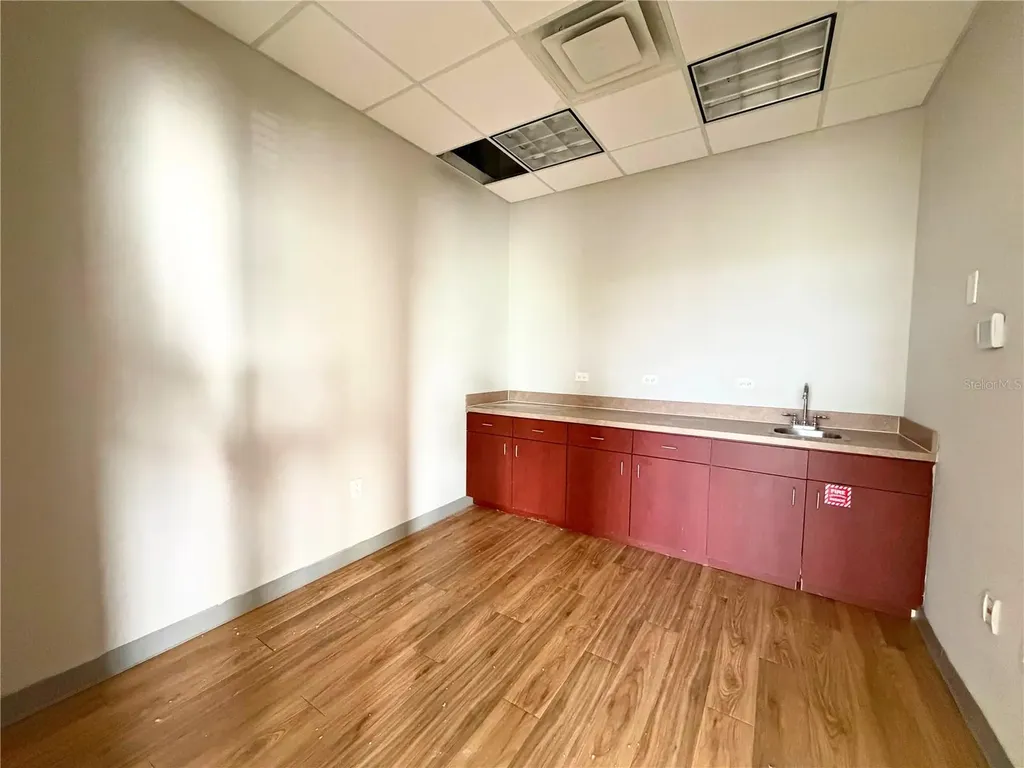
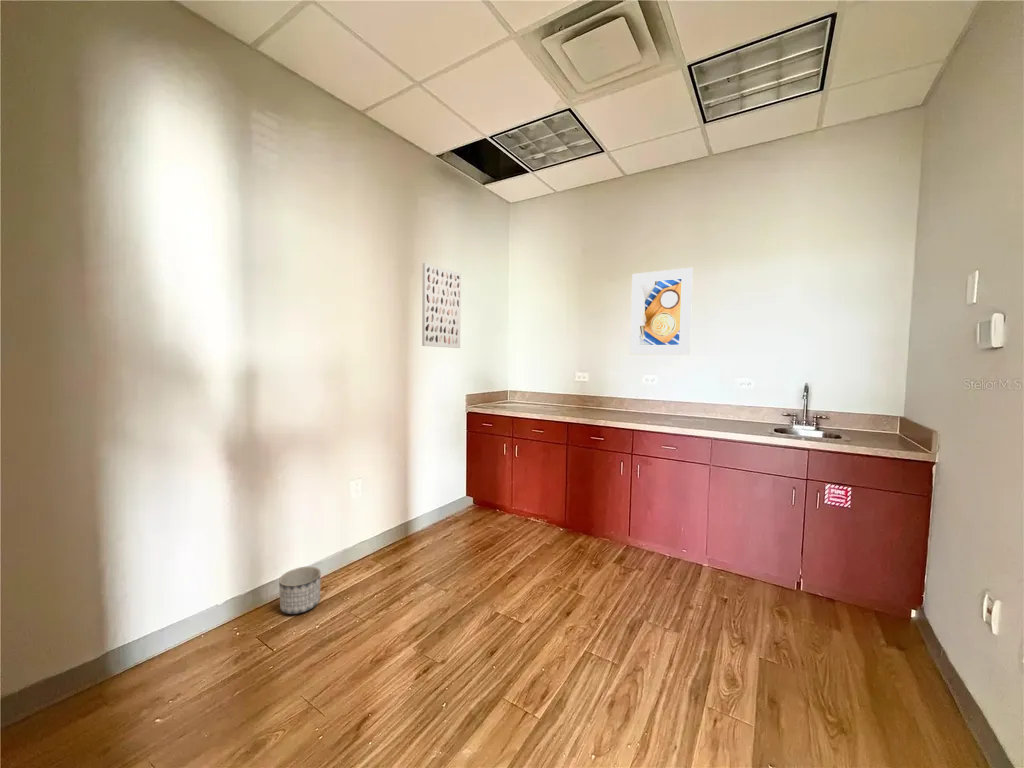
+ planter (300, 590)
+ wall art (442, 308)
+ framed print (660, 313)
